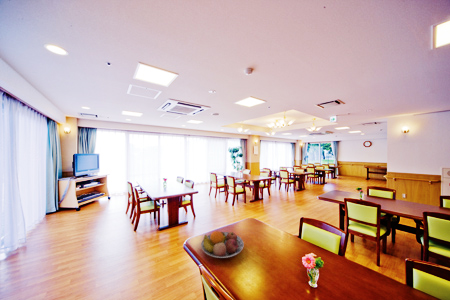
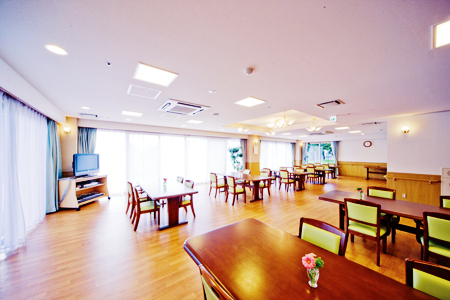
- fruit bowl (222, 241)
